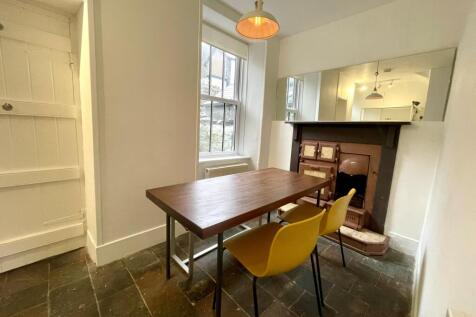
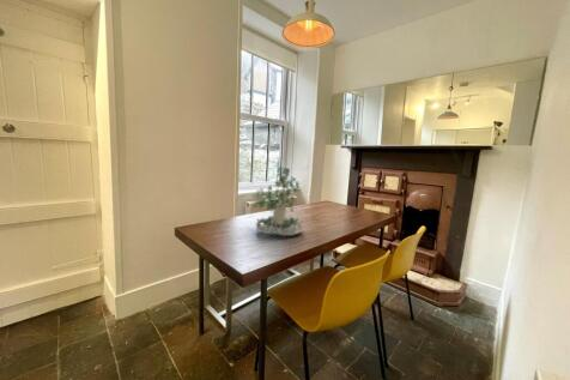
+ plant (278, 199)
